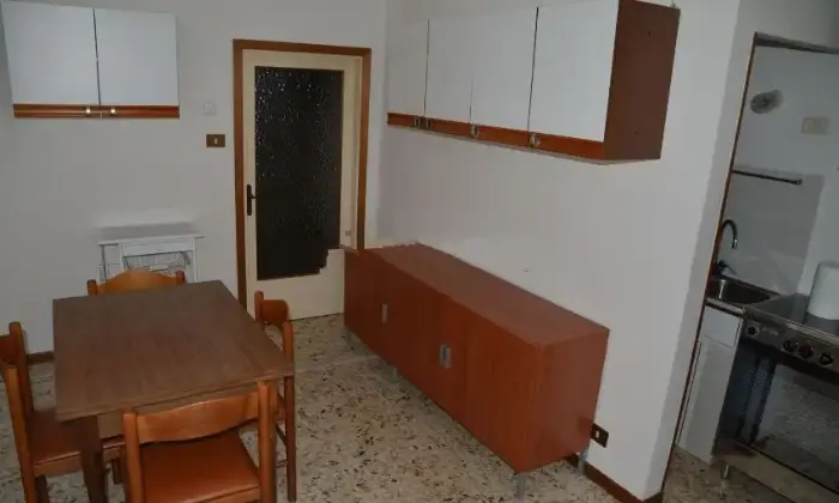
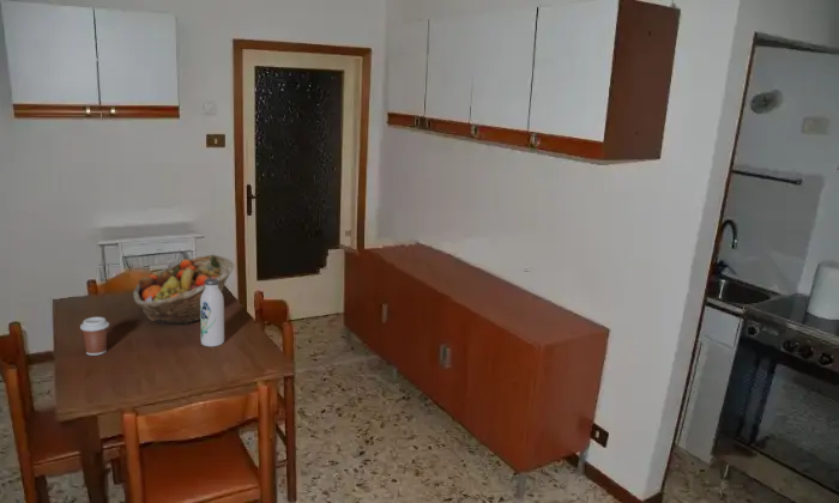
+ coffee cup (95, 335)
+ water bottle (212, 310)
+ fruit basket (185, 286)
